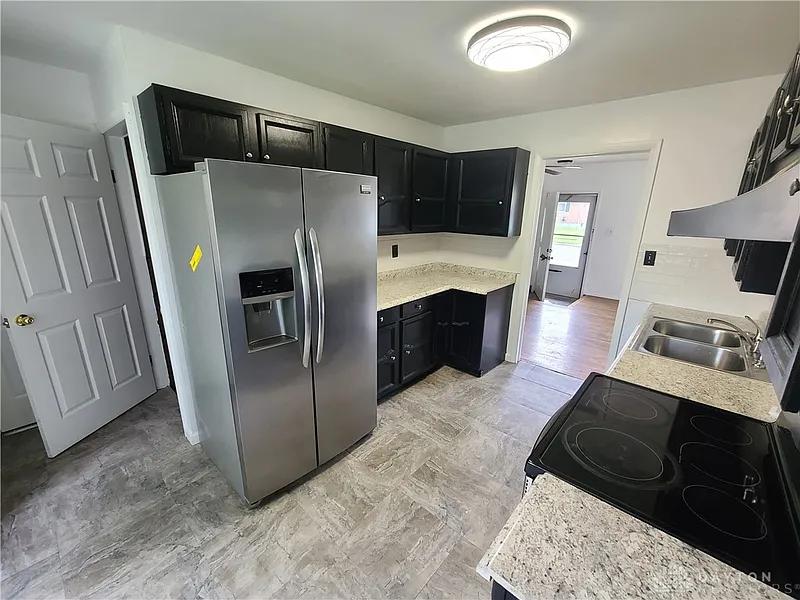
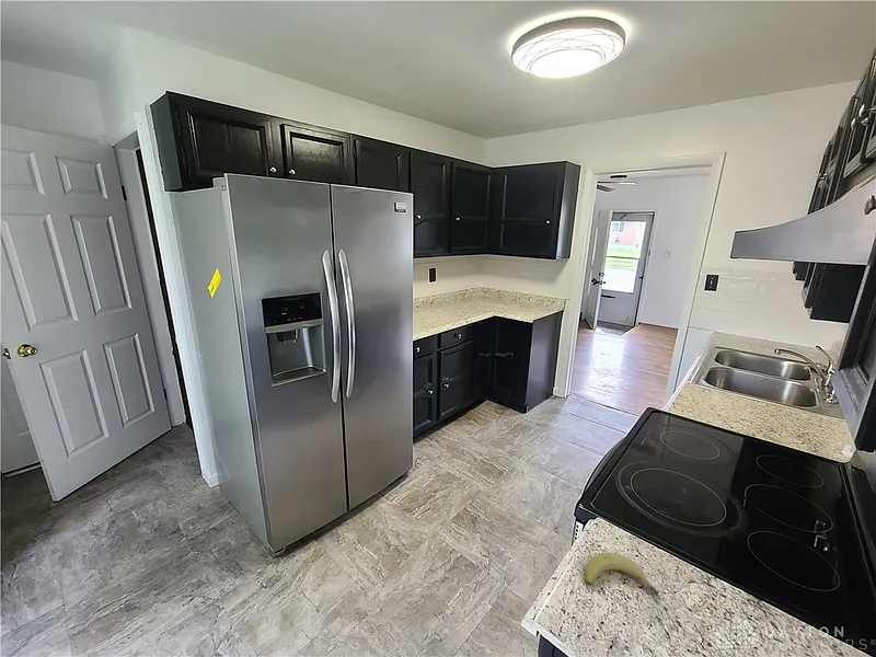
+ fruit (616, 569)
